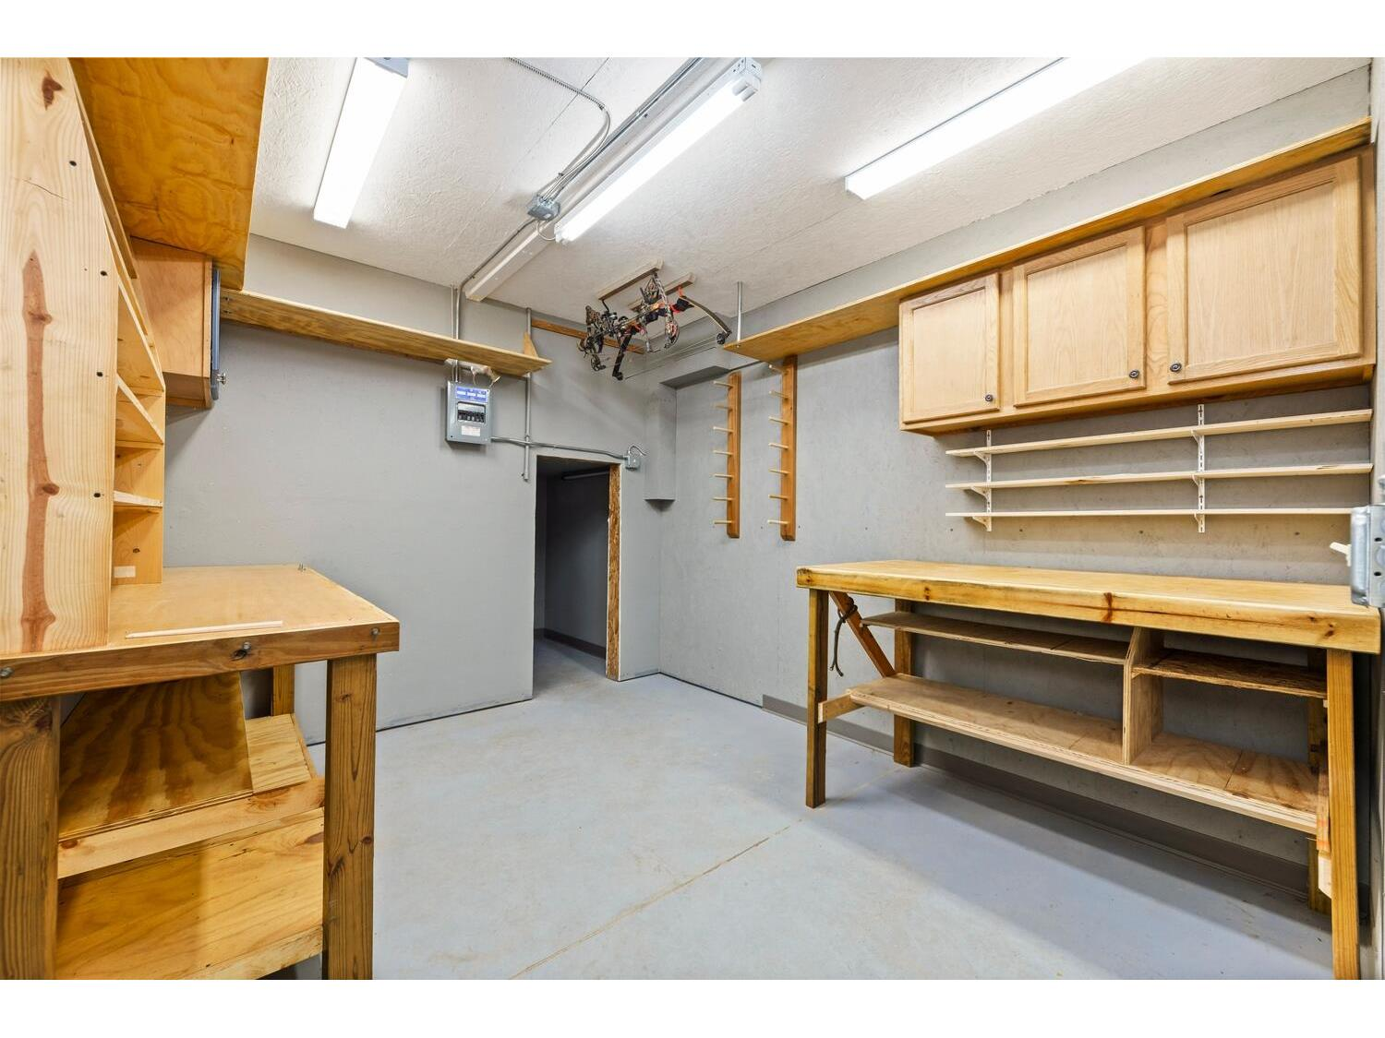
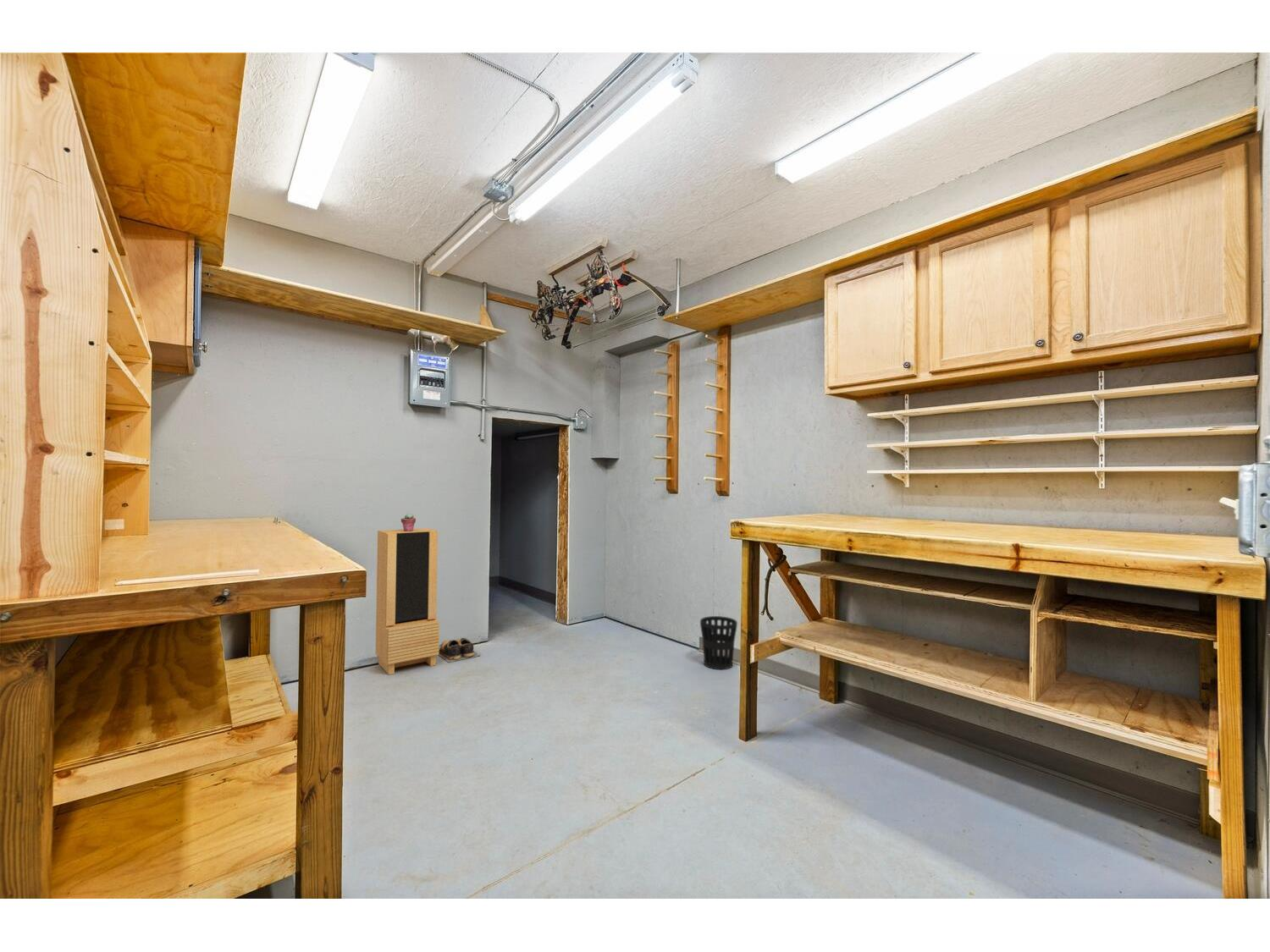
+ wastebasket (718, 642)
+ shoes (456, 646)
+ storage cabinet (408, 597)
+ potted succulent (408, 521)
